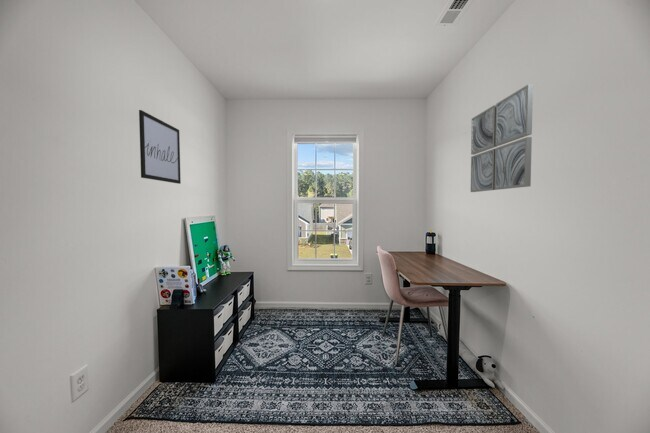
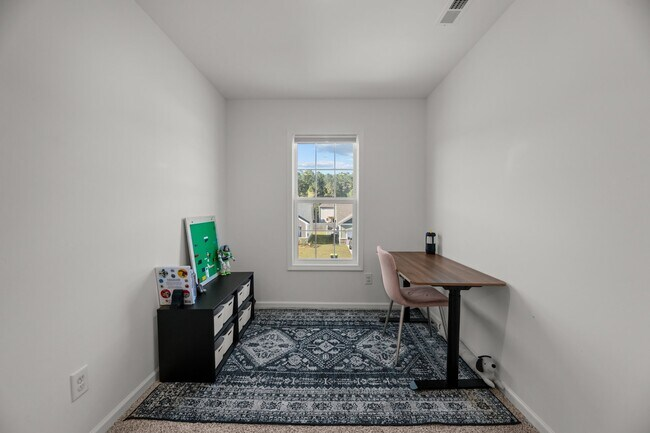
- wall art (496, 146)
- wall art (162, 151)
